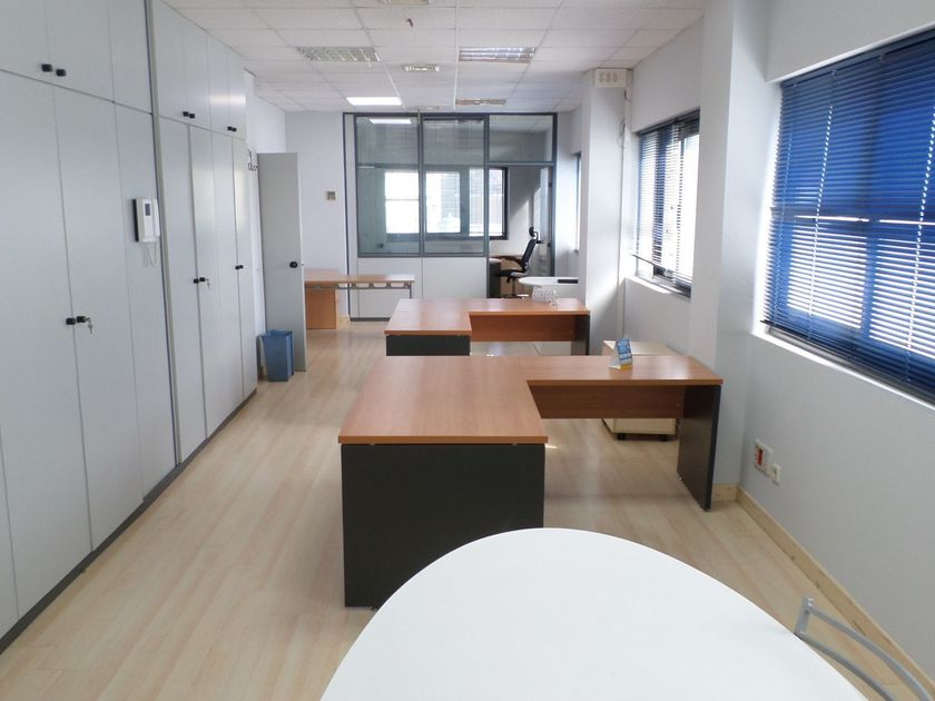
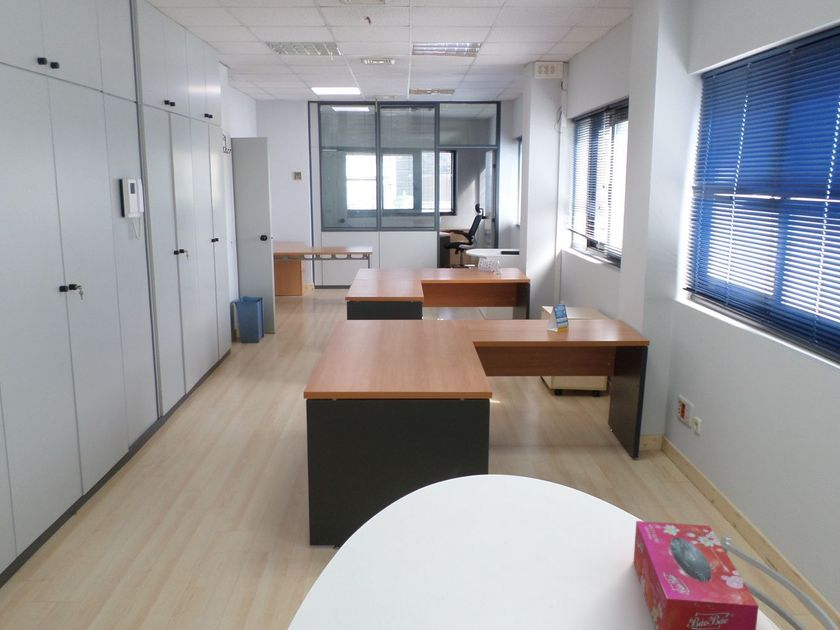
+ tissue box (688, 581)
